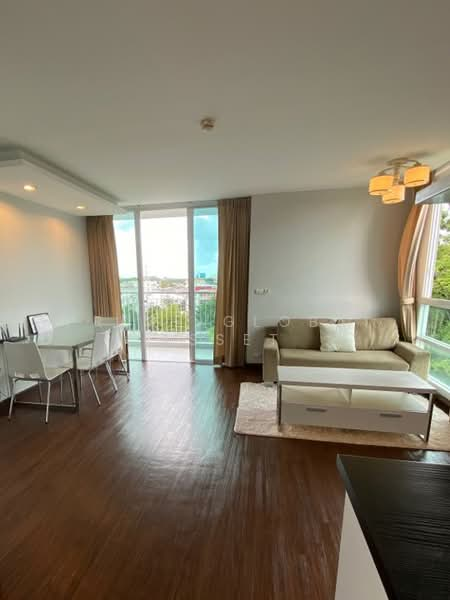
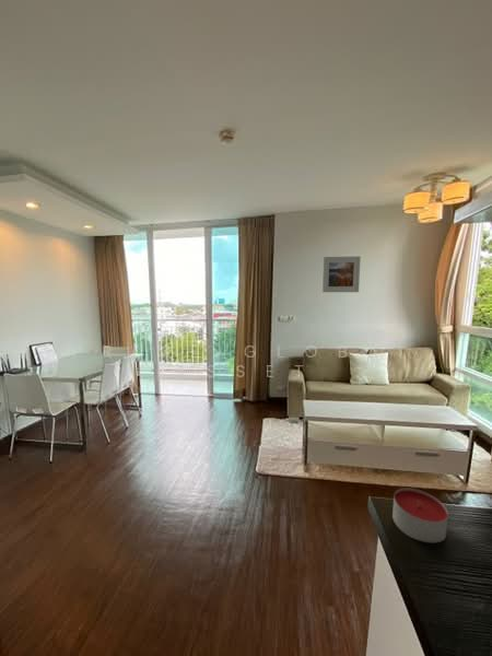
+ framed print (340, 274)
+ candle (419, 513)
